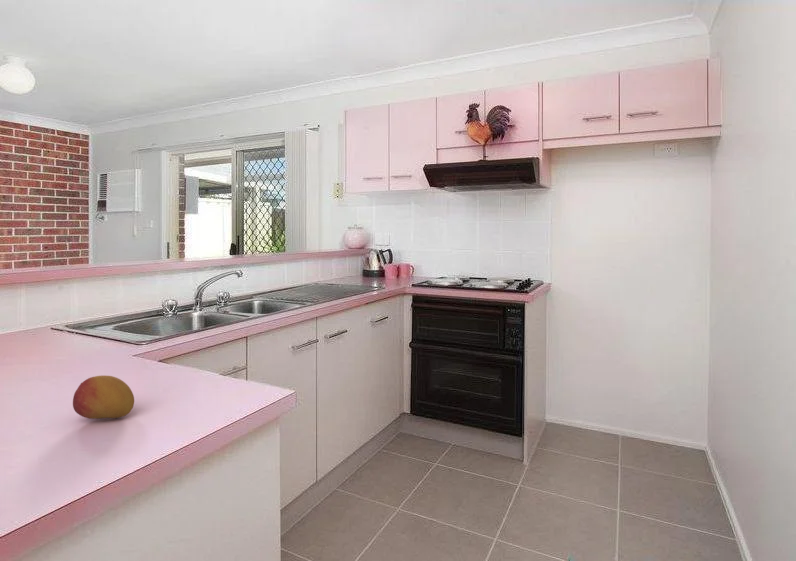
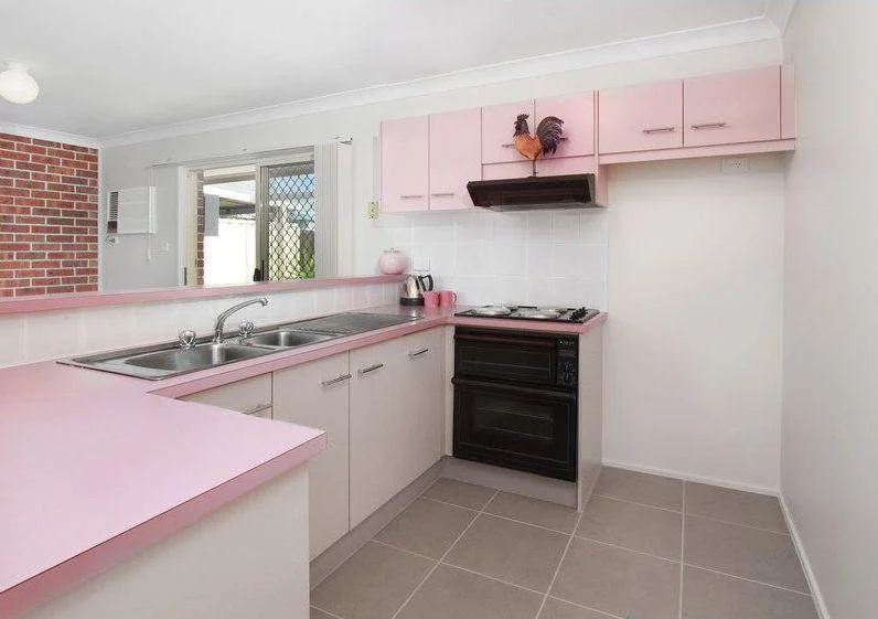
- fruit (104, 396)
